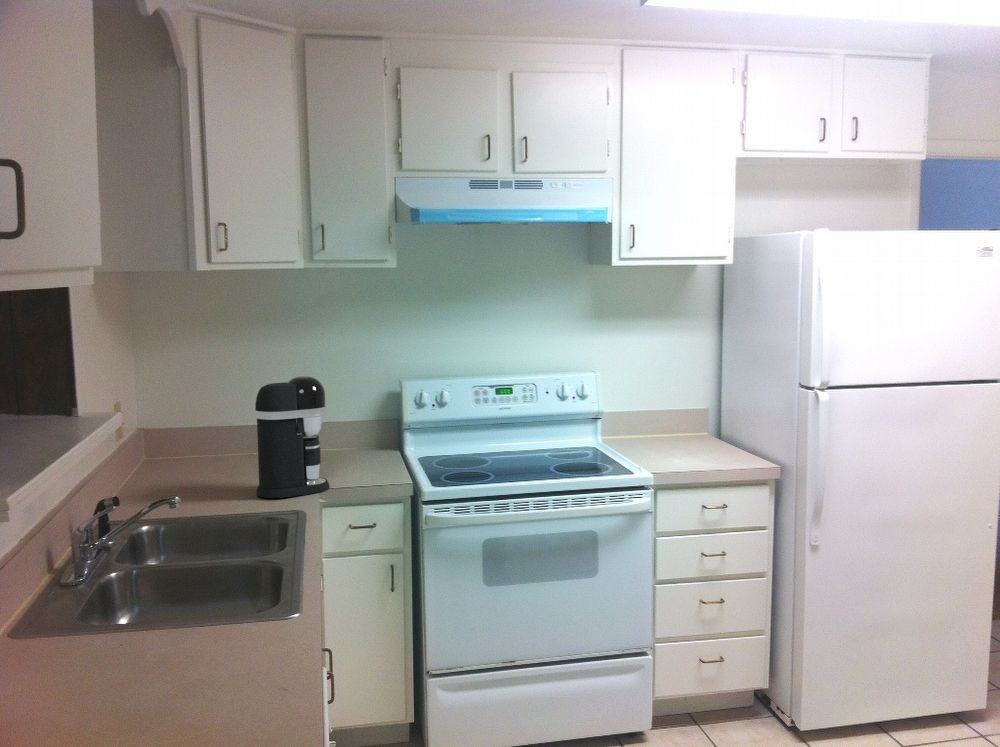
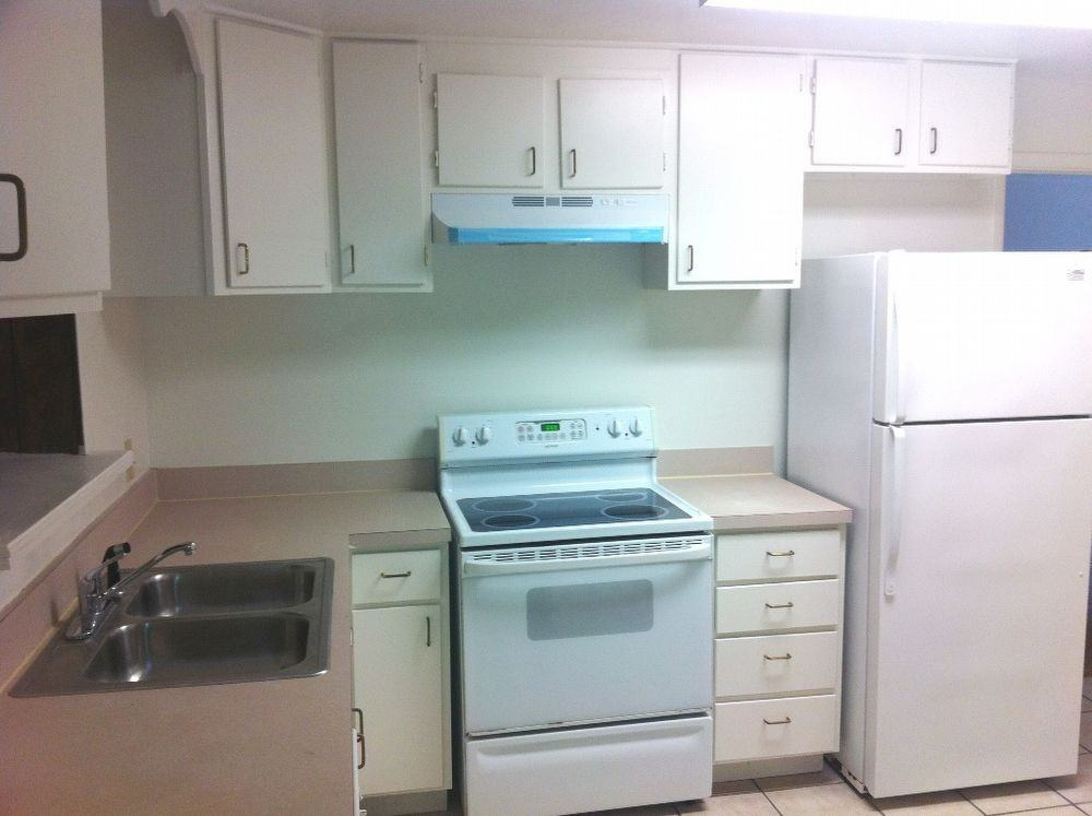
- coffee maker (291, 434)
